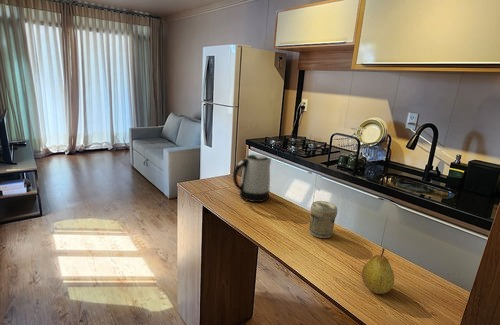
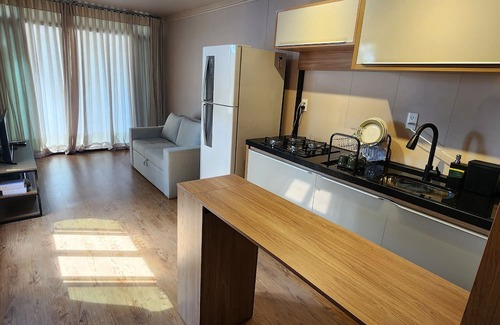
- kettle (252, 176)
- fruit (379, 270)
- jar (322, 219)
